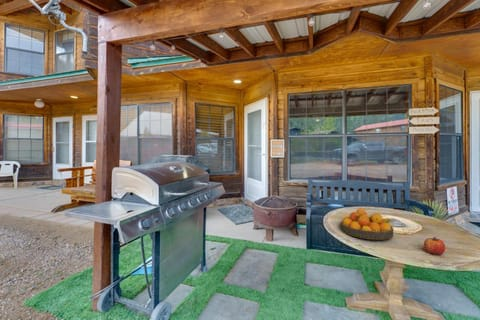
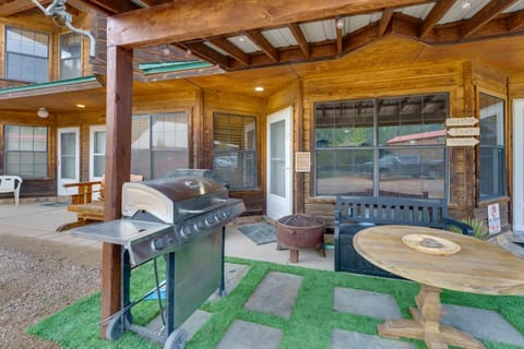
- apple (434, 245)
- fruit bowl (365, 221)
